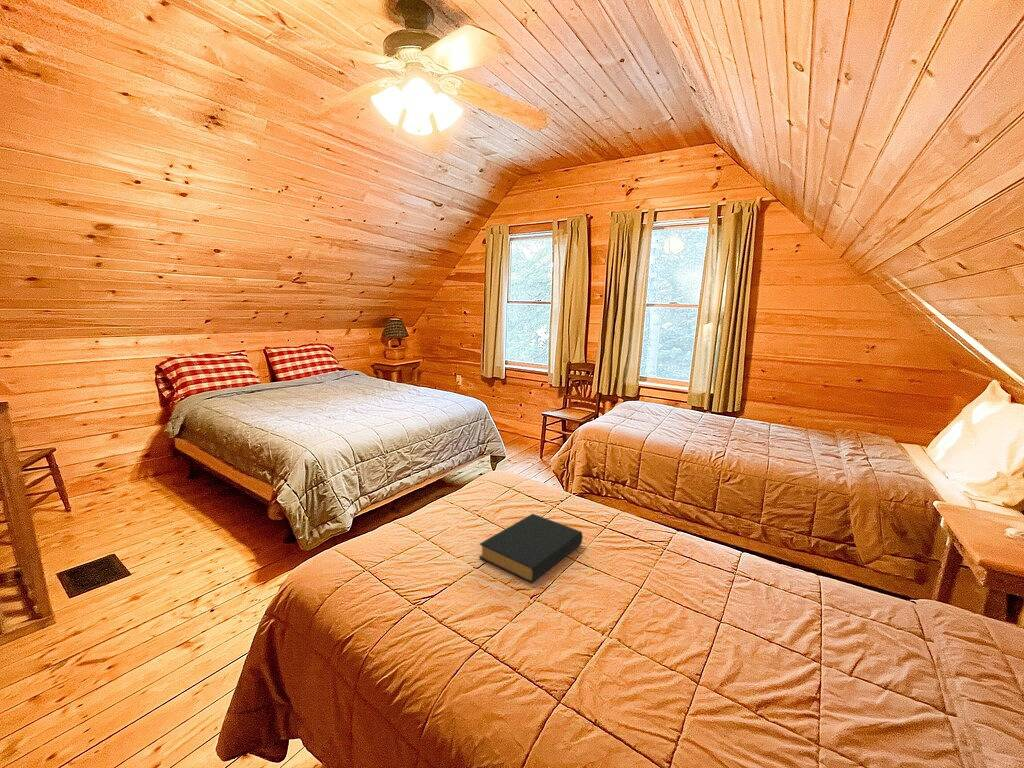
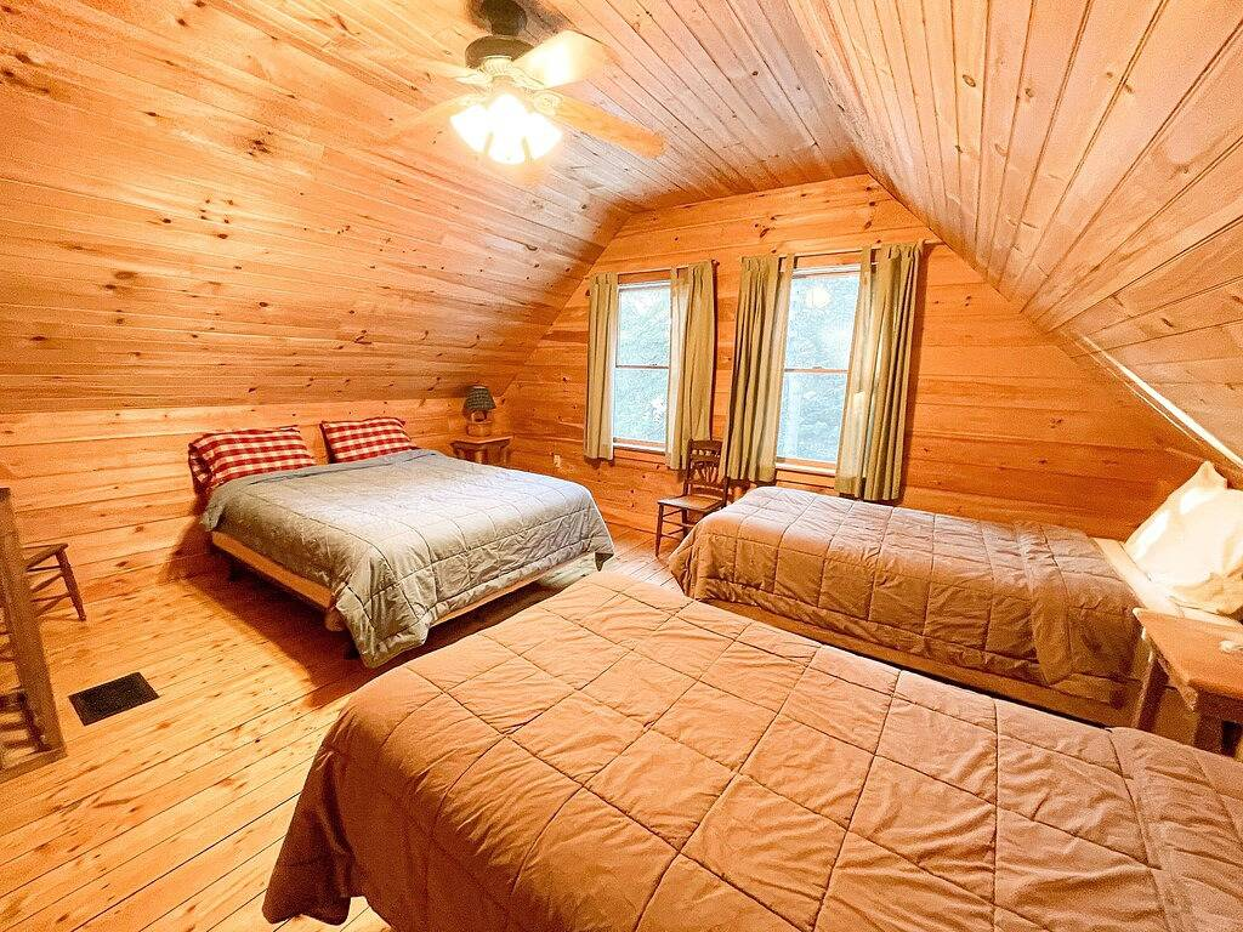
- hardback book (532, 544)
